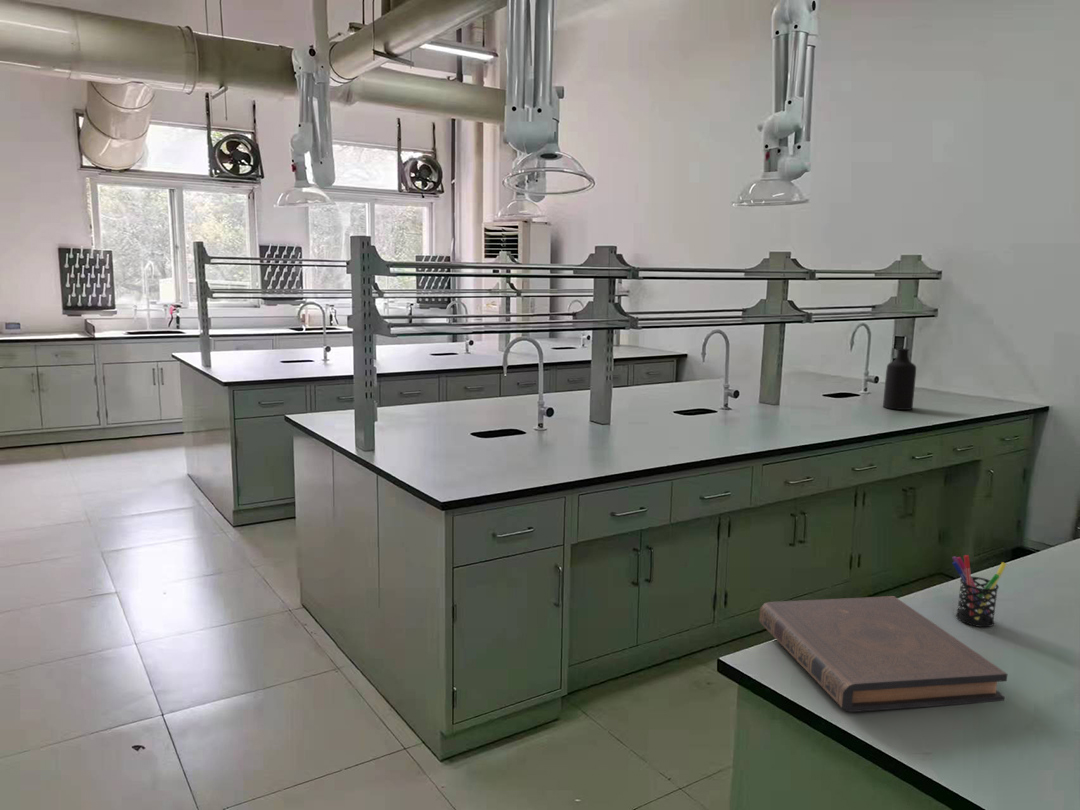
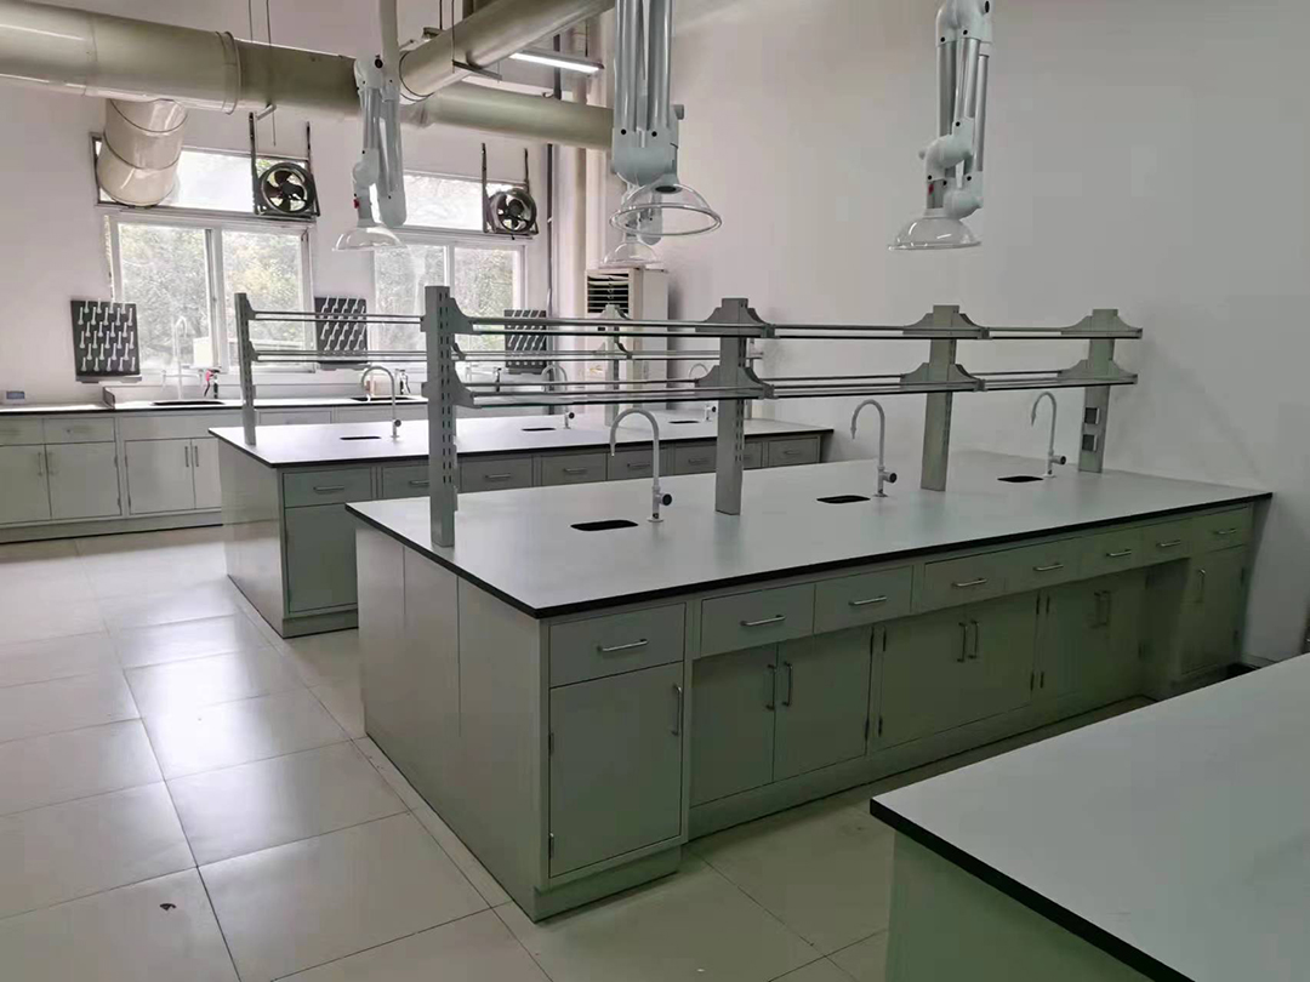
- book (870, 647)
- bottle (900, 378)
- pen holder (979, 589)
